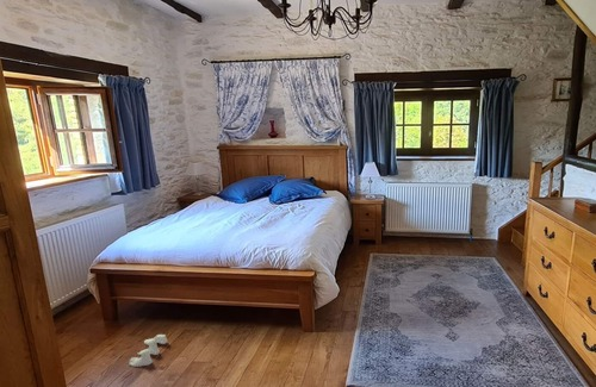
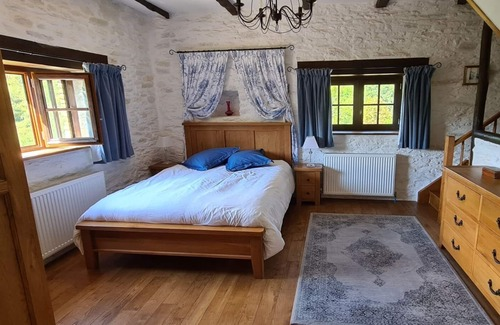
- baby booties (147, 349)
